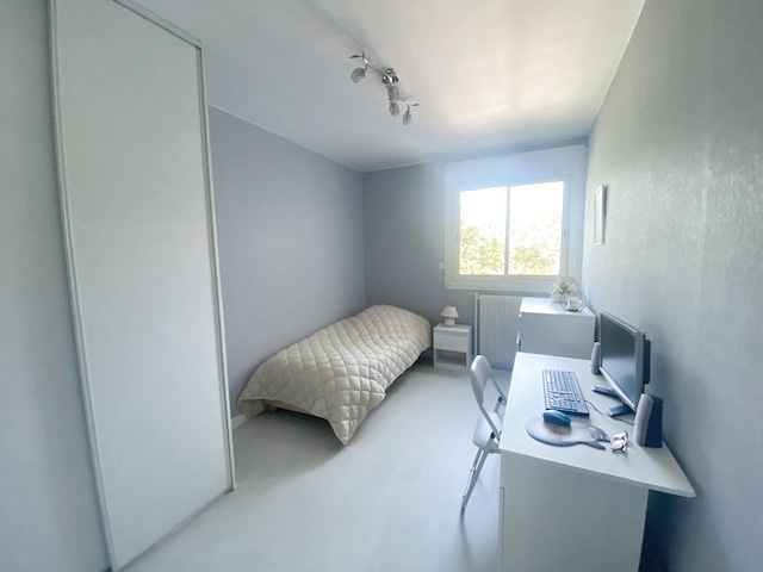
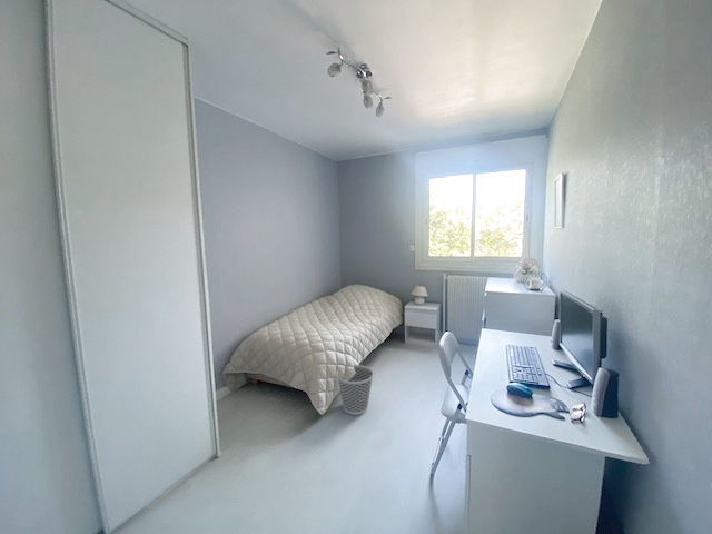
+ wastebasket (355, 389)
